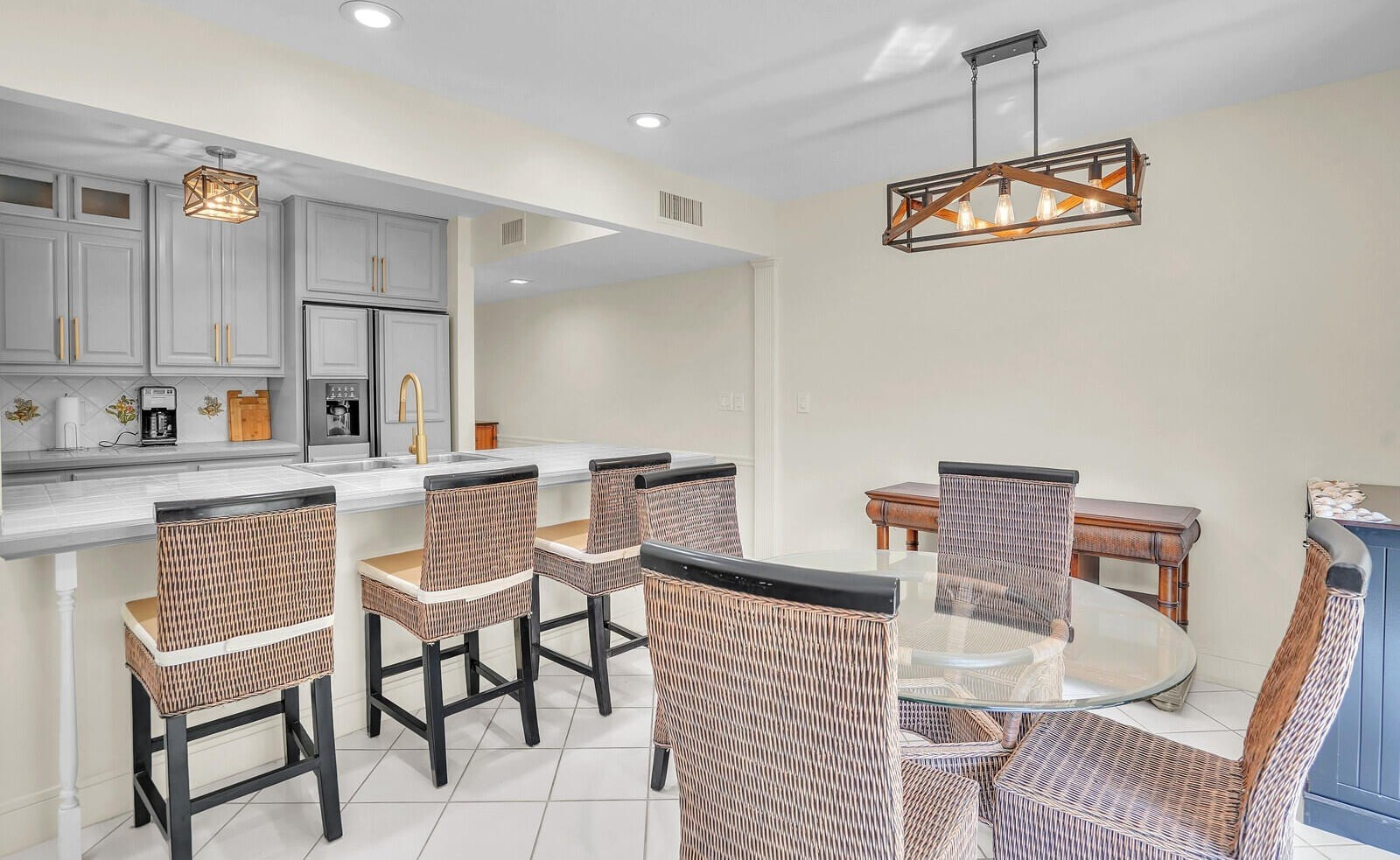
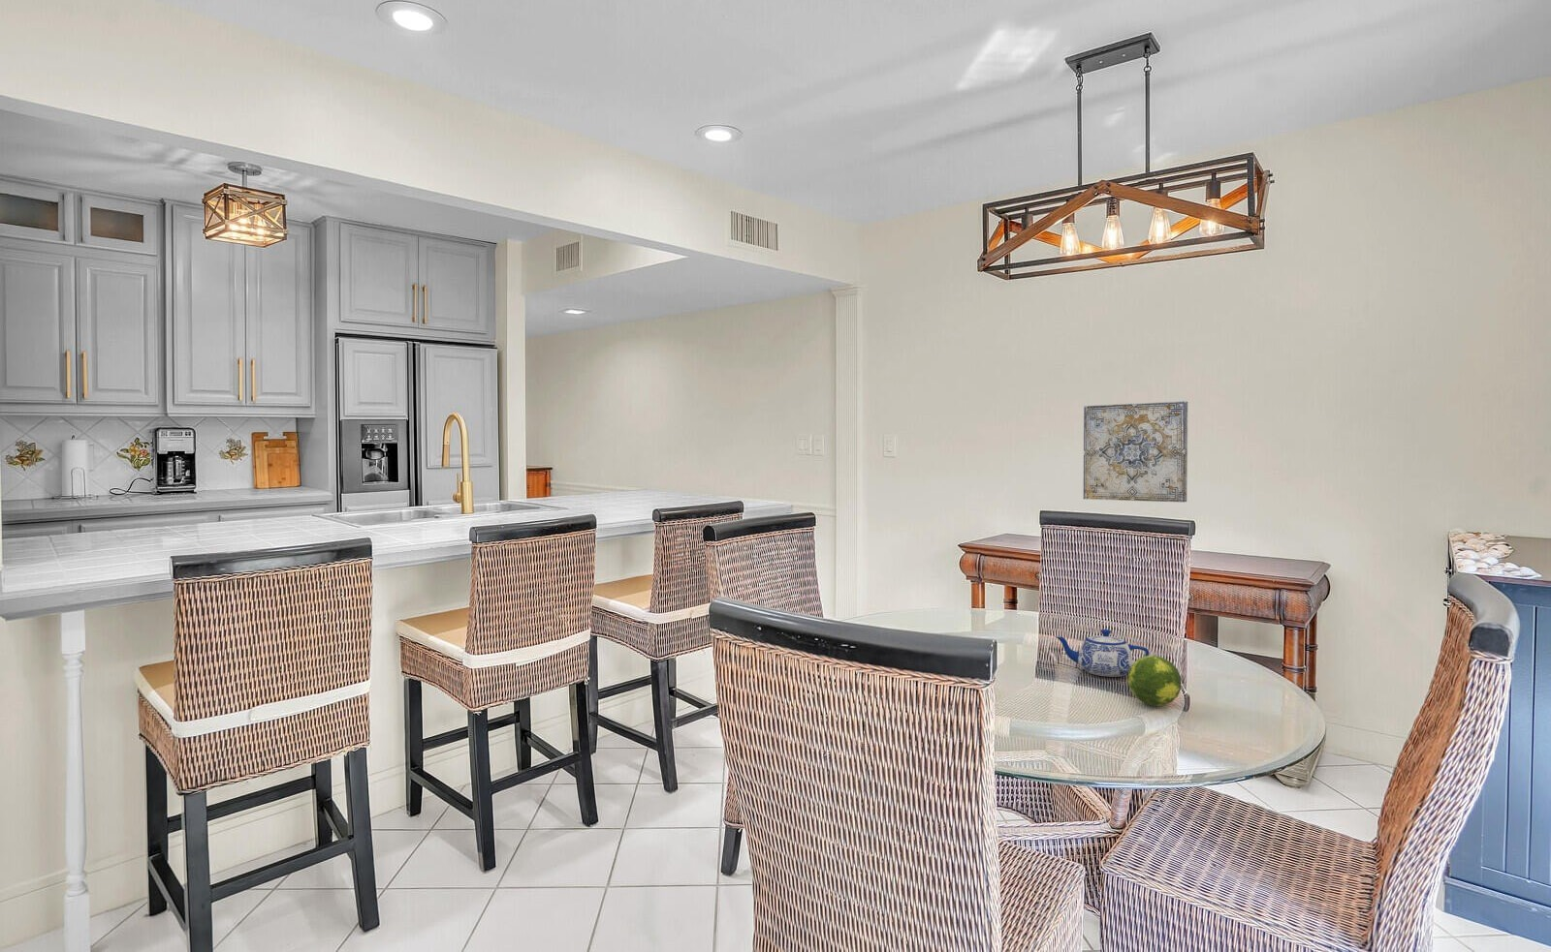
+ wall art (1133, 452)
+ teapot (1100, 651)
+ fruit (1153, 680)
